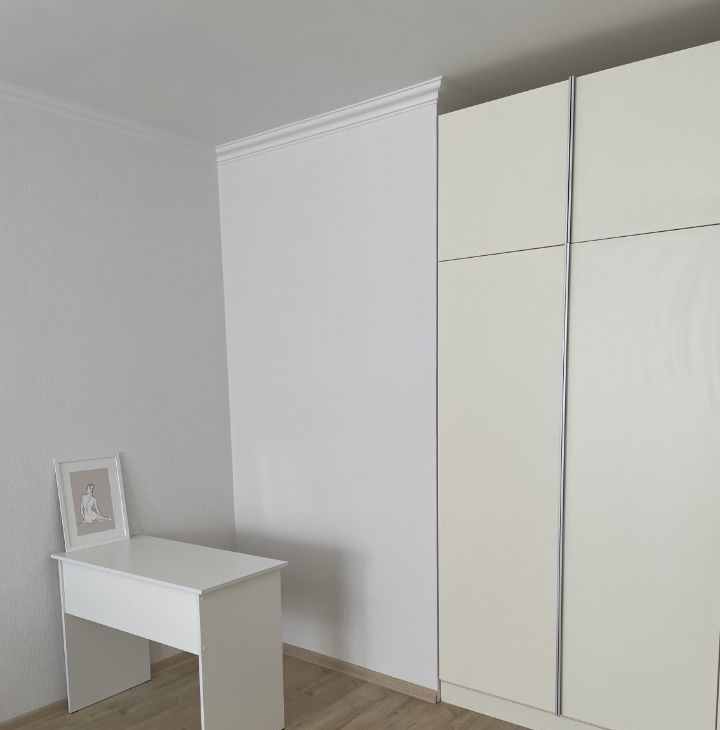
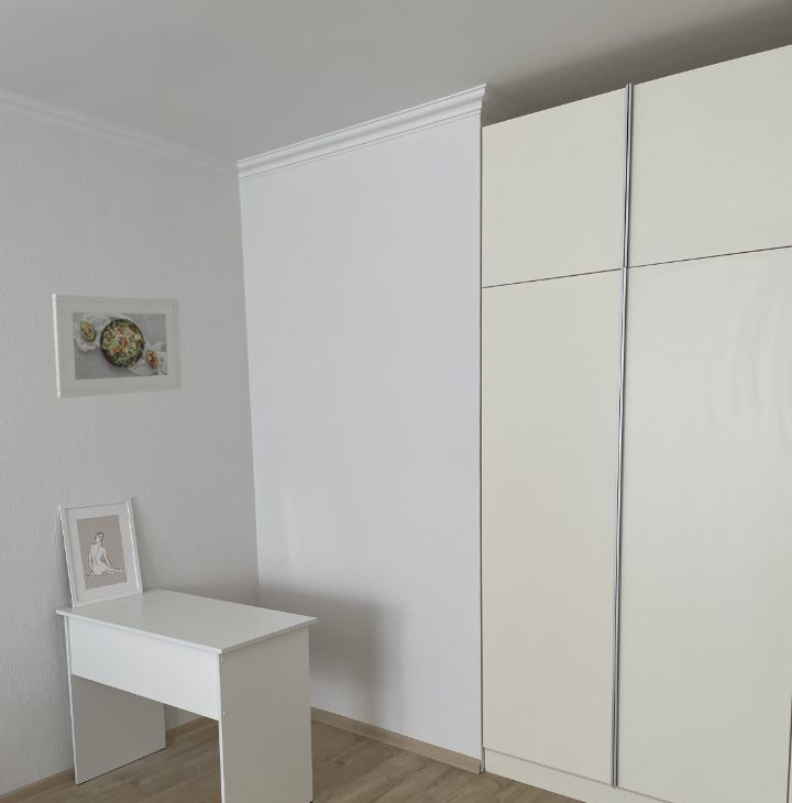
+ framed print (121, 344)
